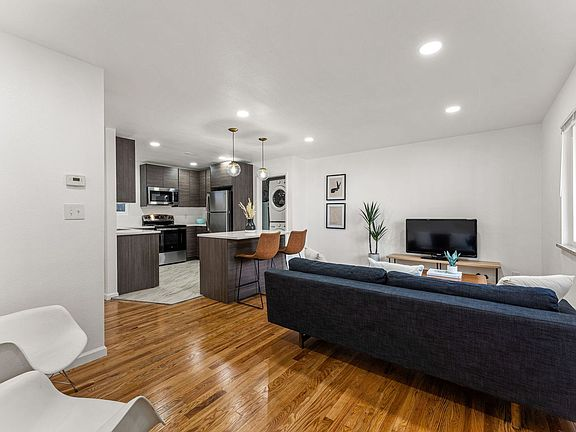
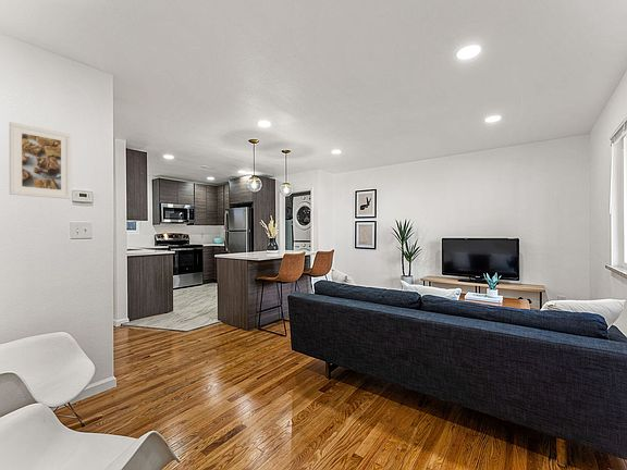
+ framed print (41, 162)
